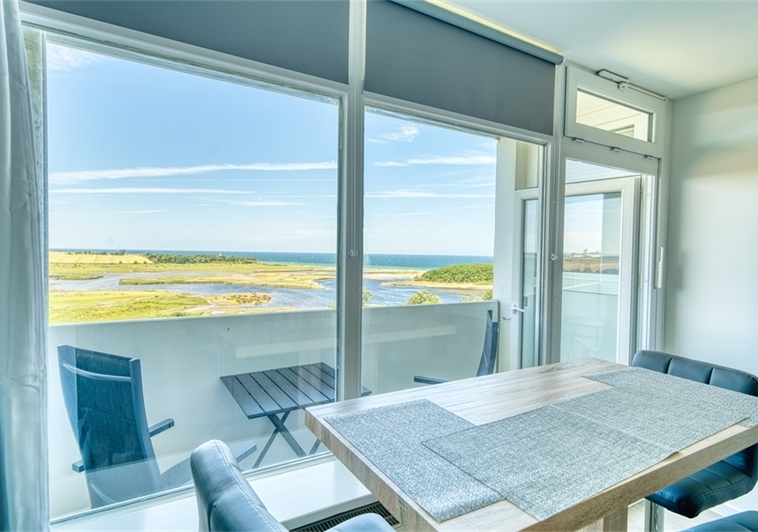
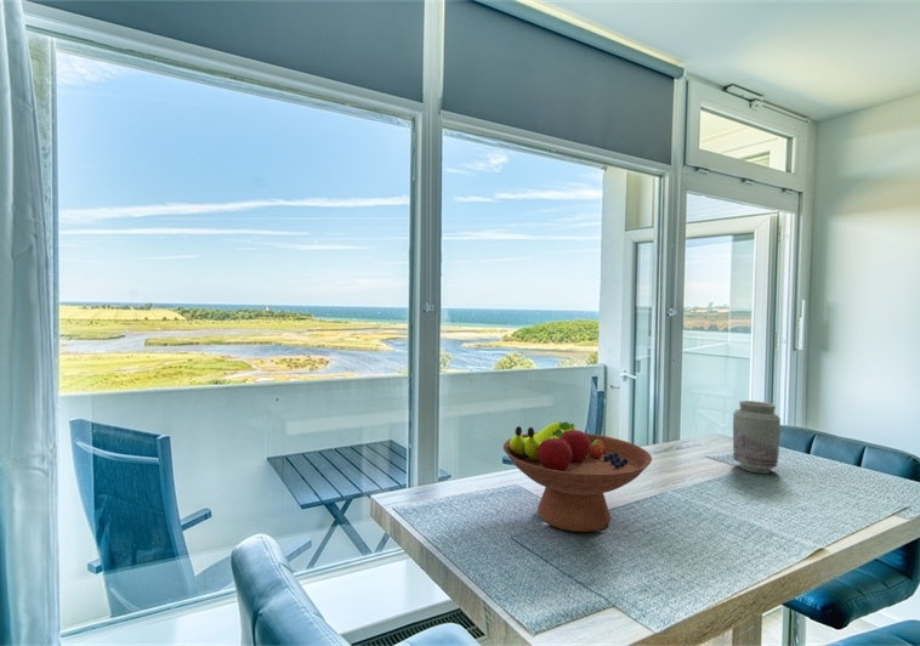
+ fruit bowl (574, 470)
+ vase (755, 435)
